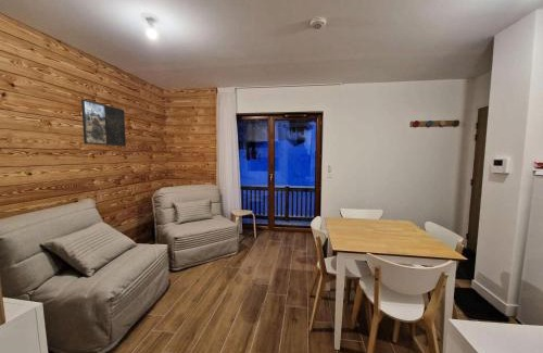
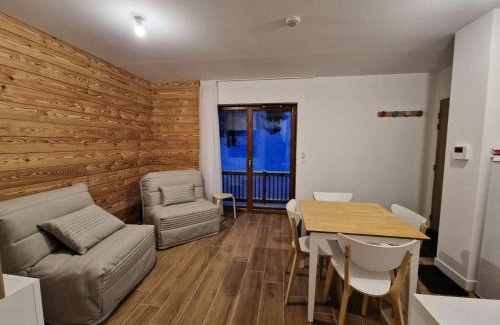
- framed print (105, 125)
